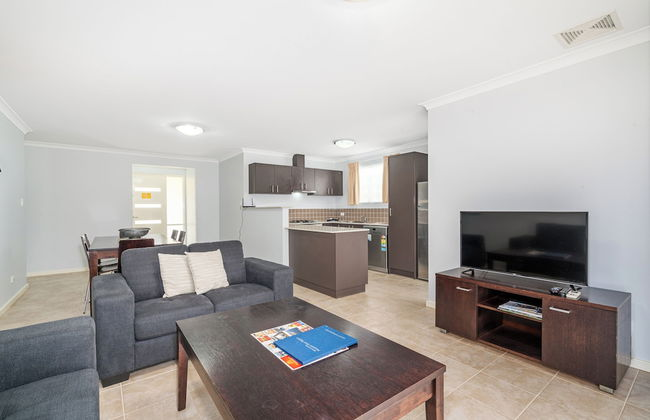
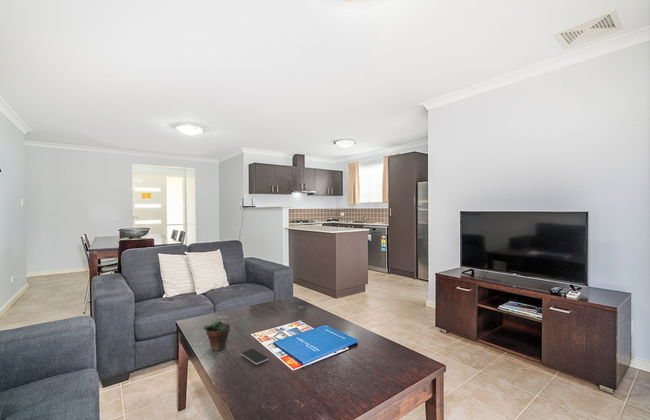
+ succulent plant (218, 329)
+ smartphone (254, 356)
